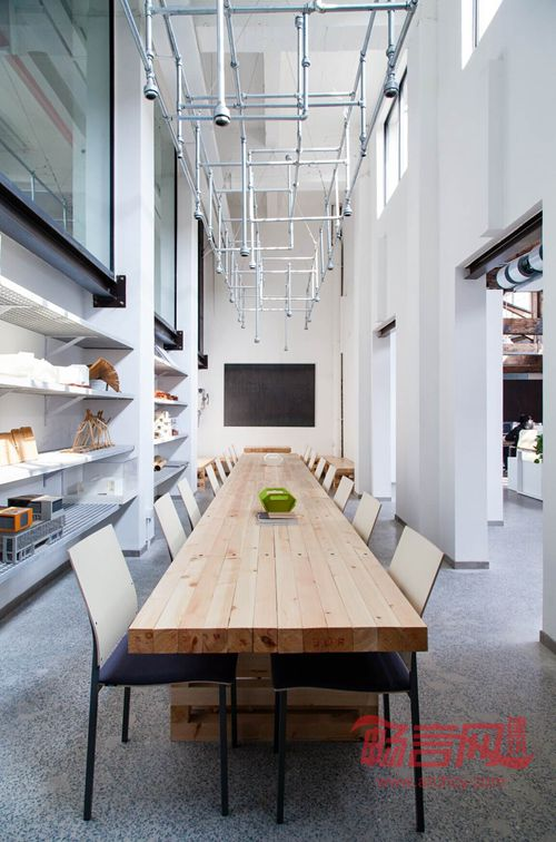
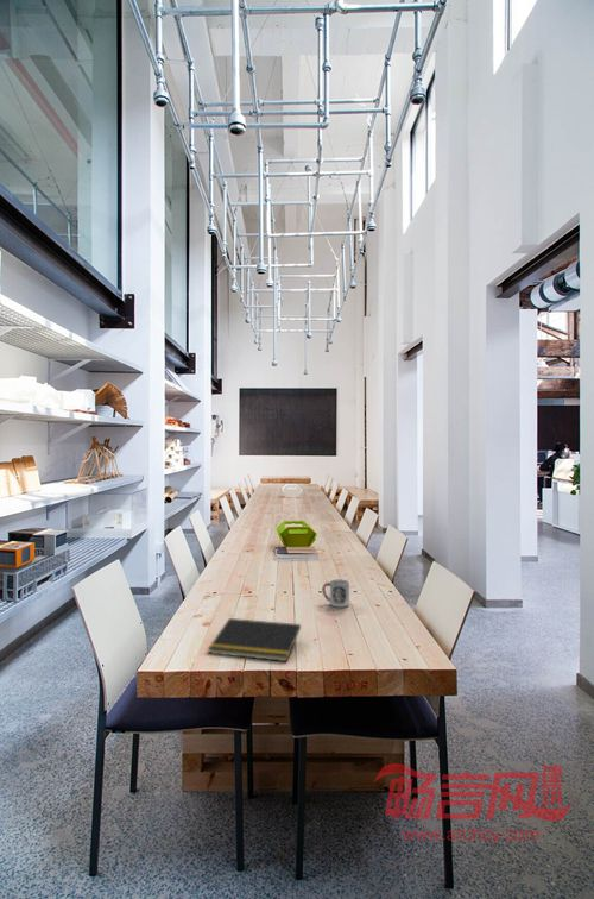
+ cup (335, 592)
+ notepad (255, 637)
